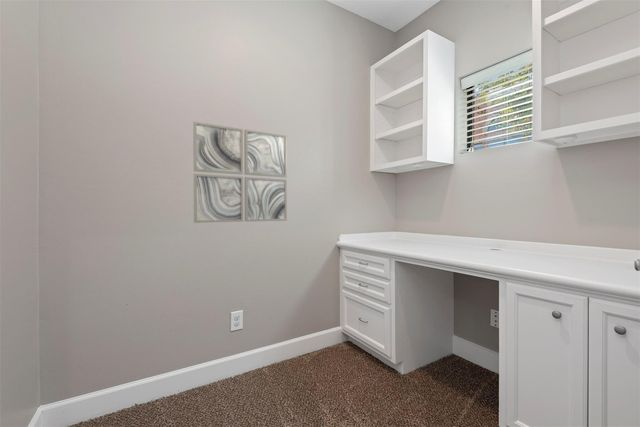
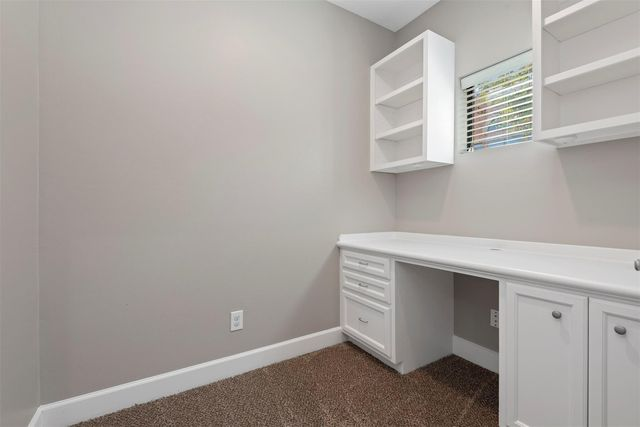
- wall art (245, 174)
